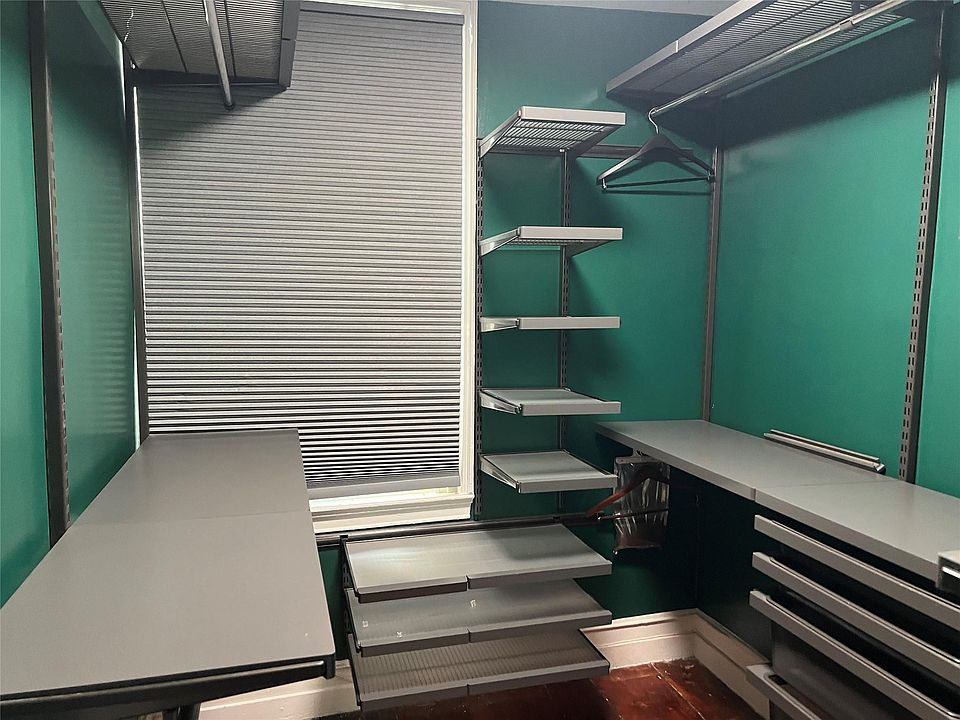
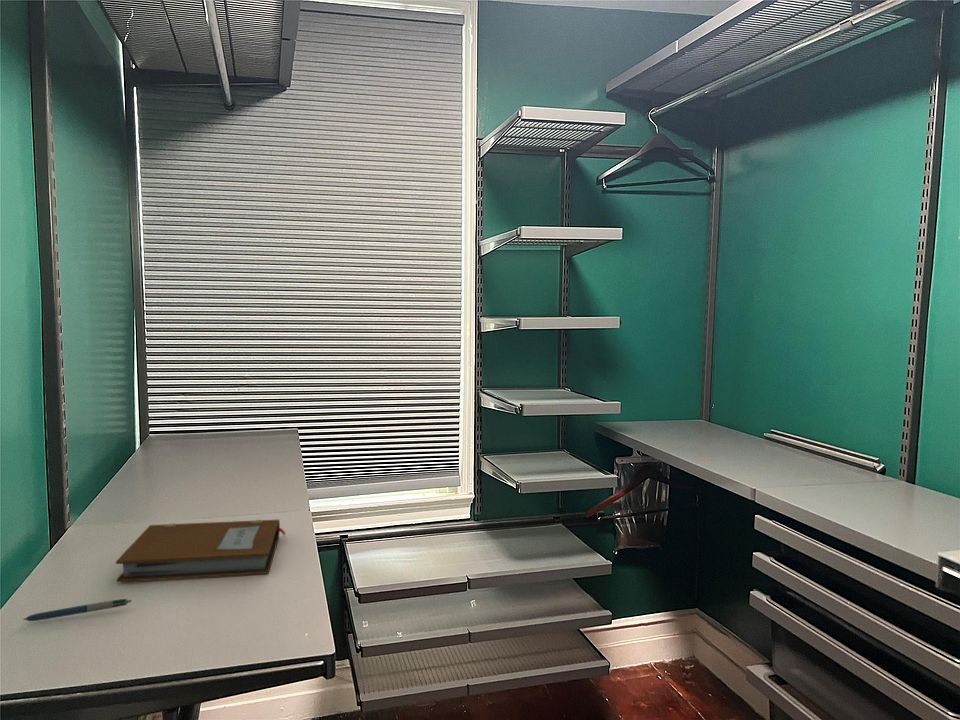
+ notebook (210, 546)
+ pen (78, 609)
